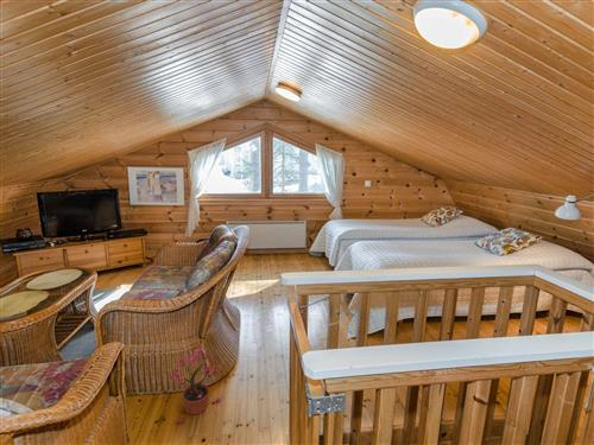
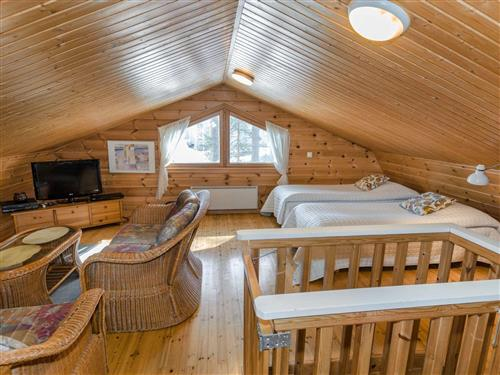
- potted plant (192, 382)
